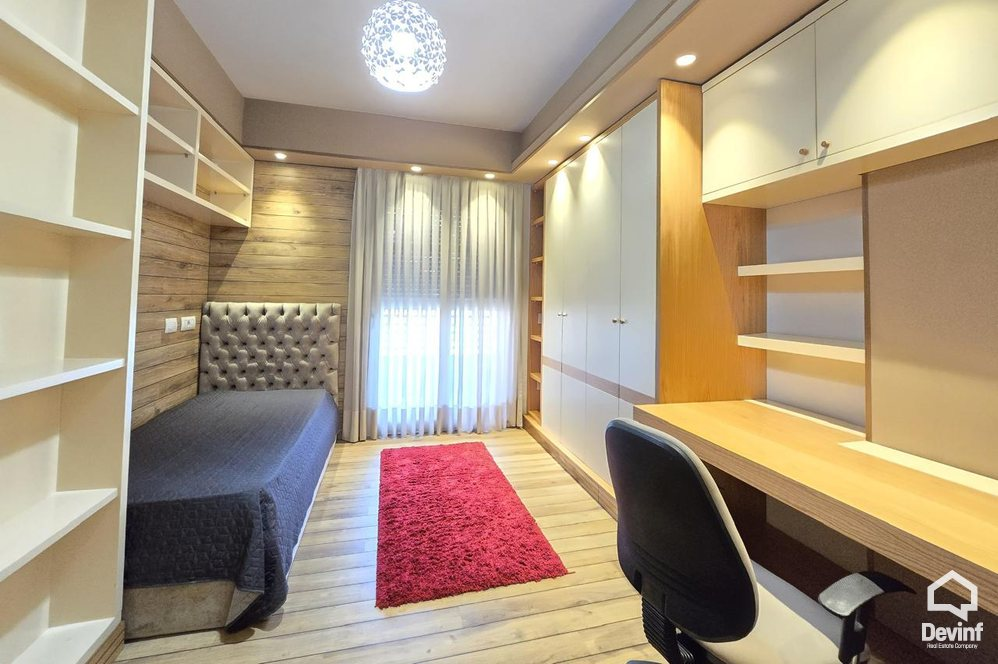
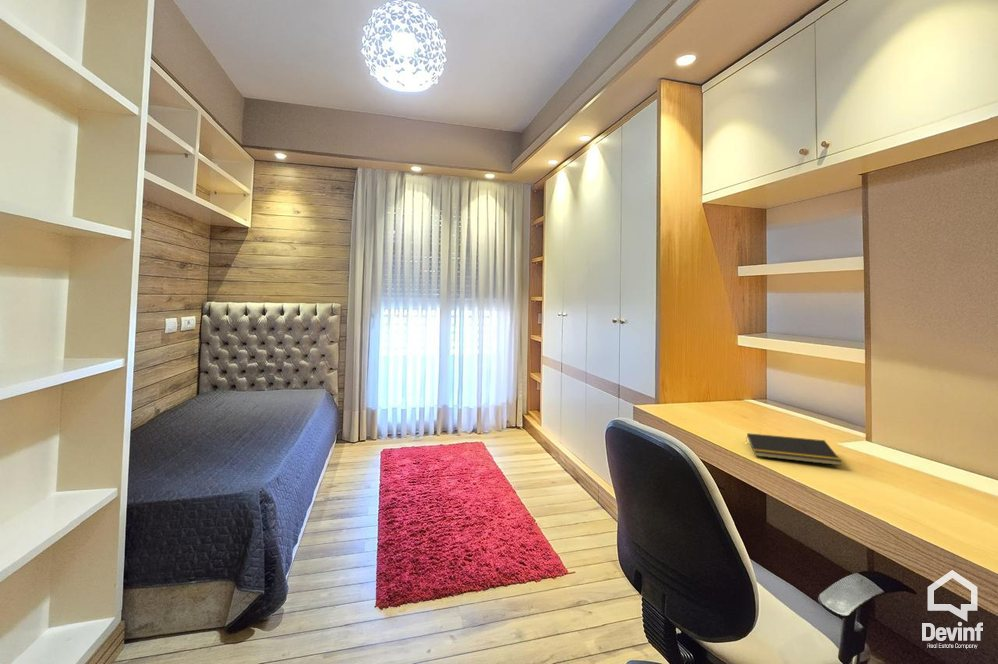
+ notepad (790, 448)
